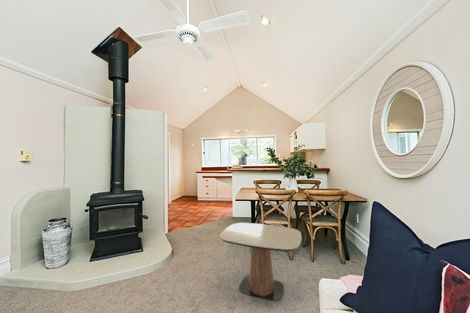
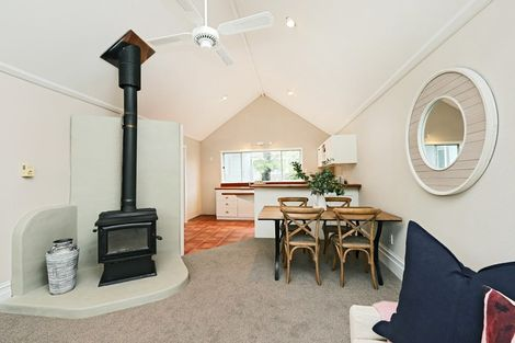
- side table (261, 260)
